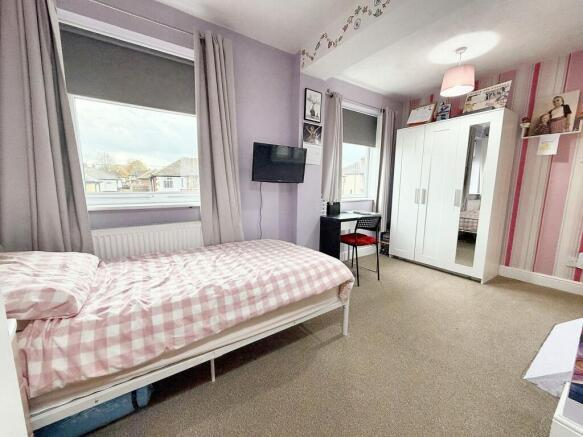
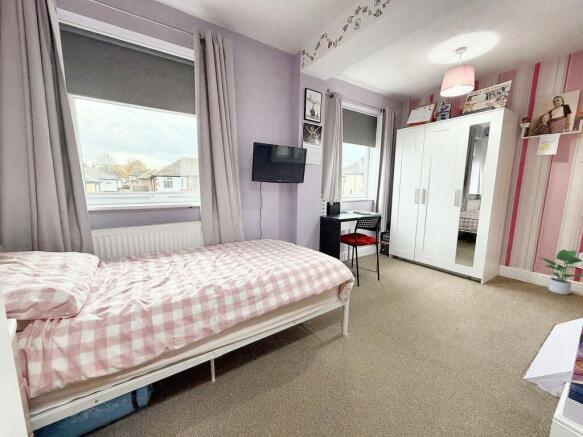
+ potted plant (559, 270)
